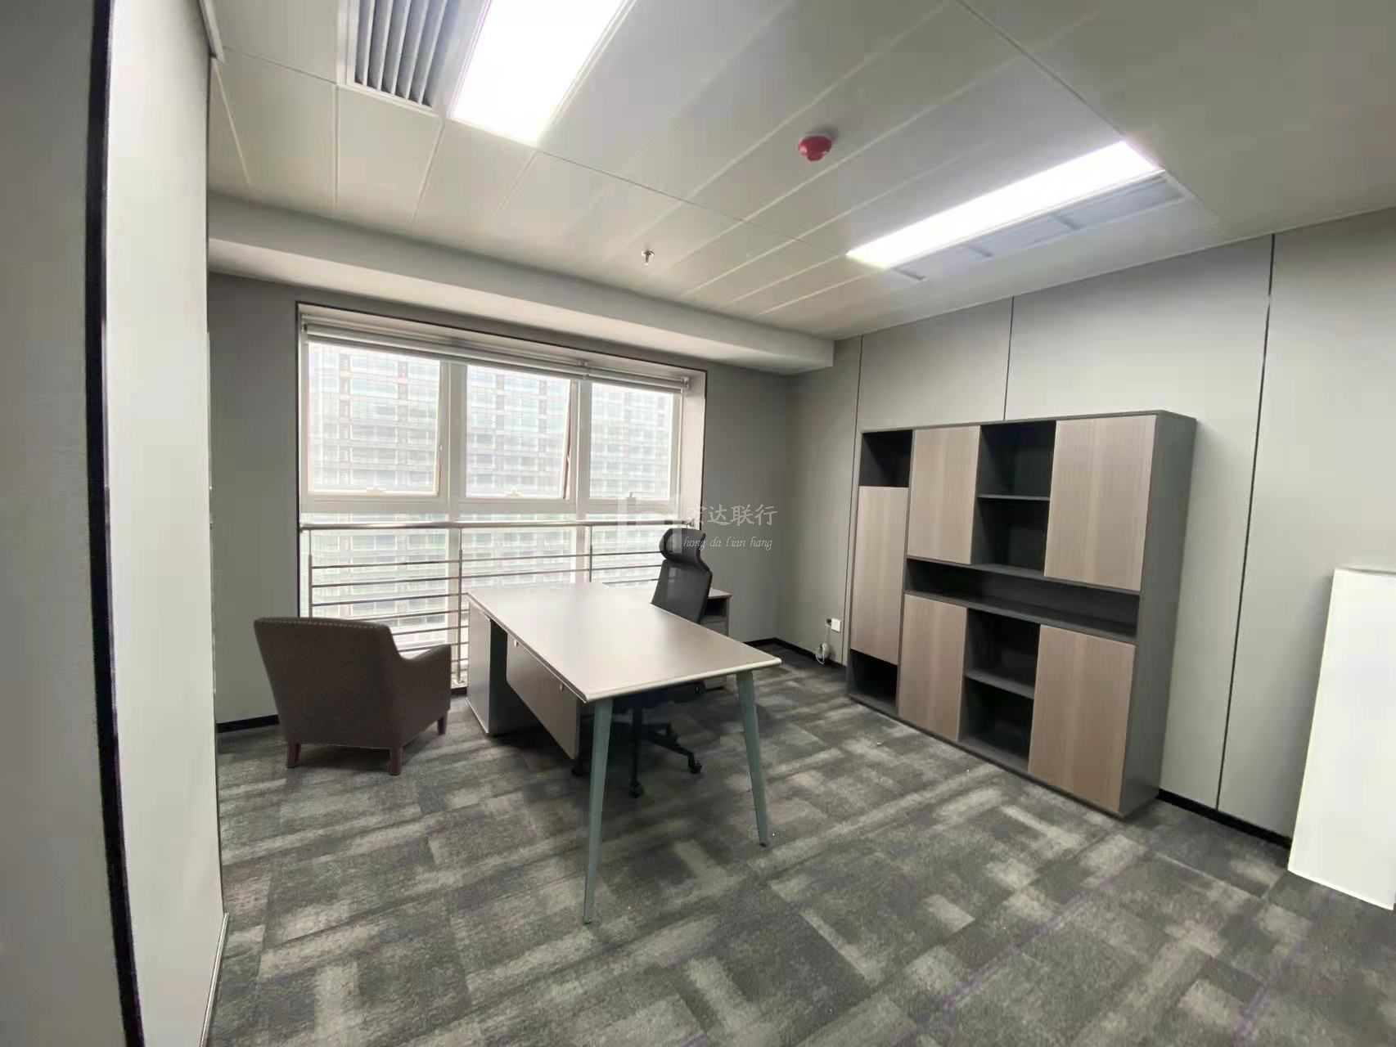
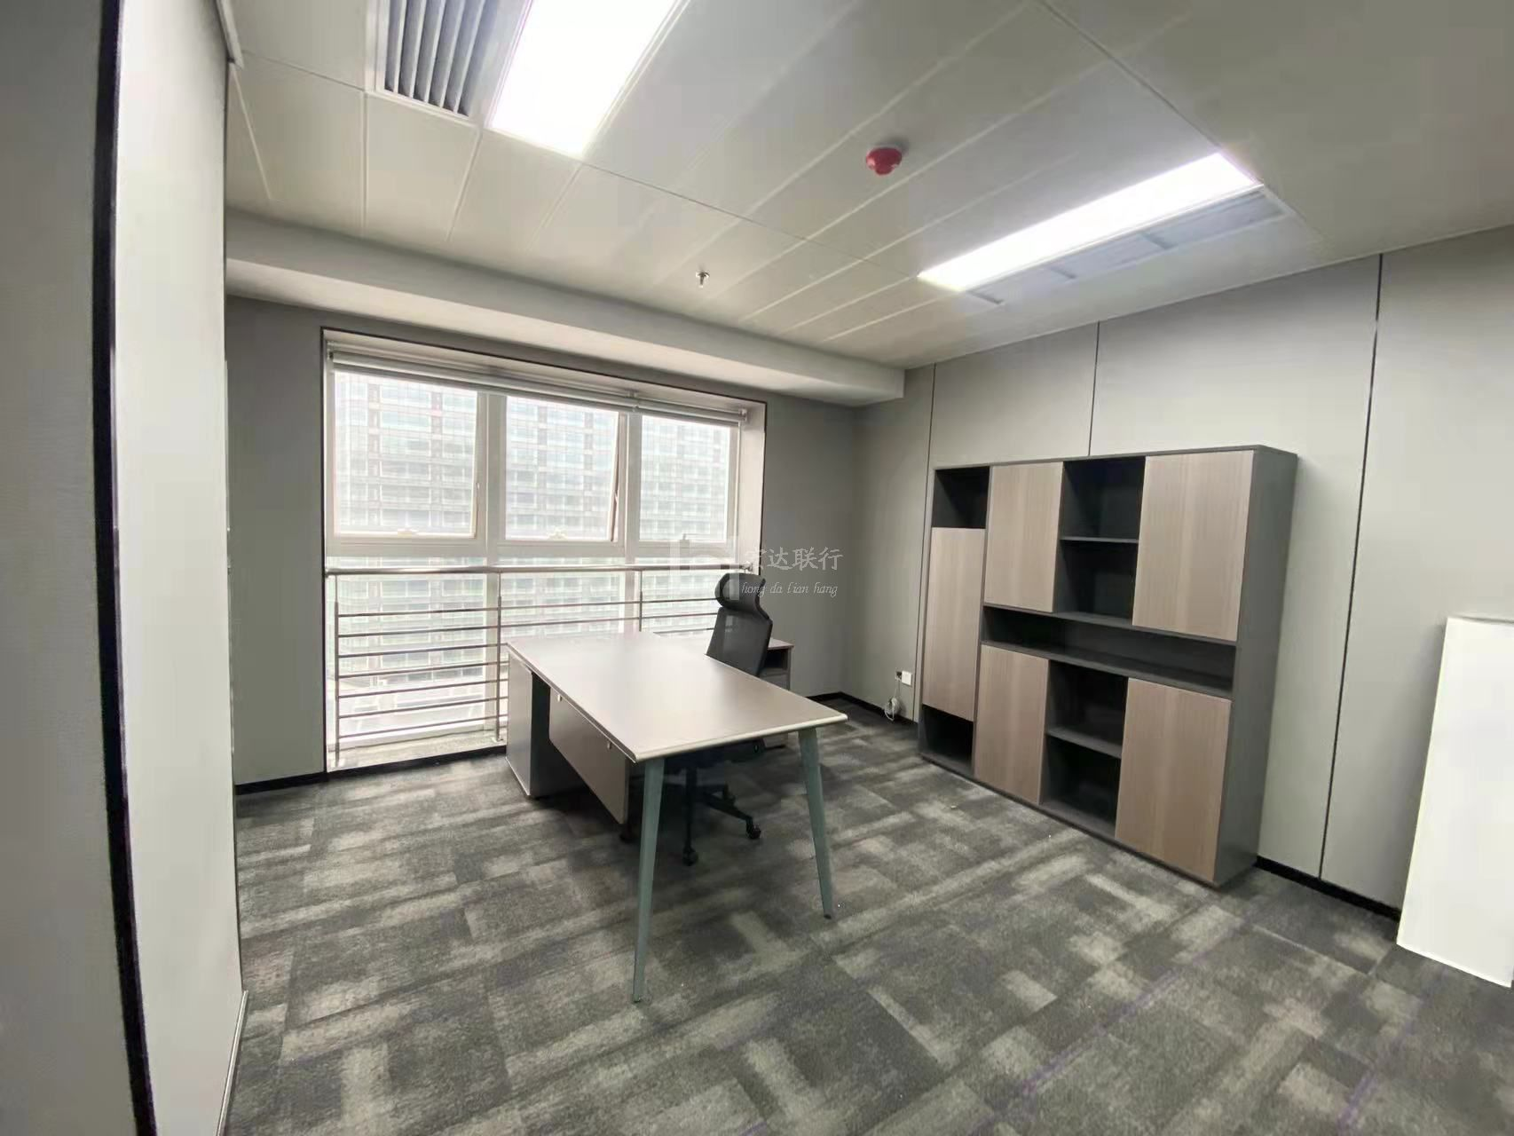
- chair (363, 681)
